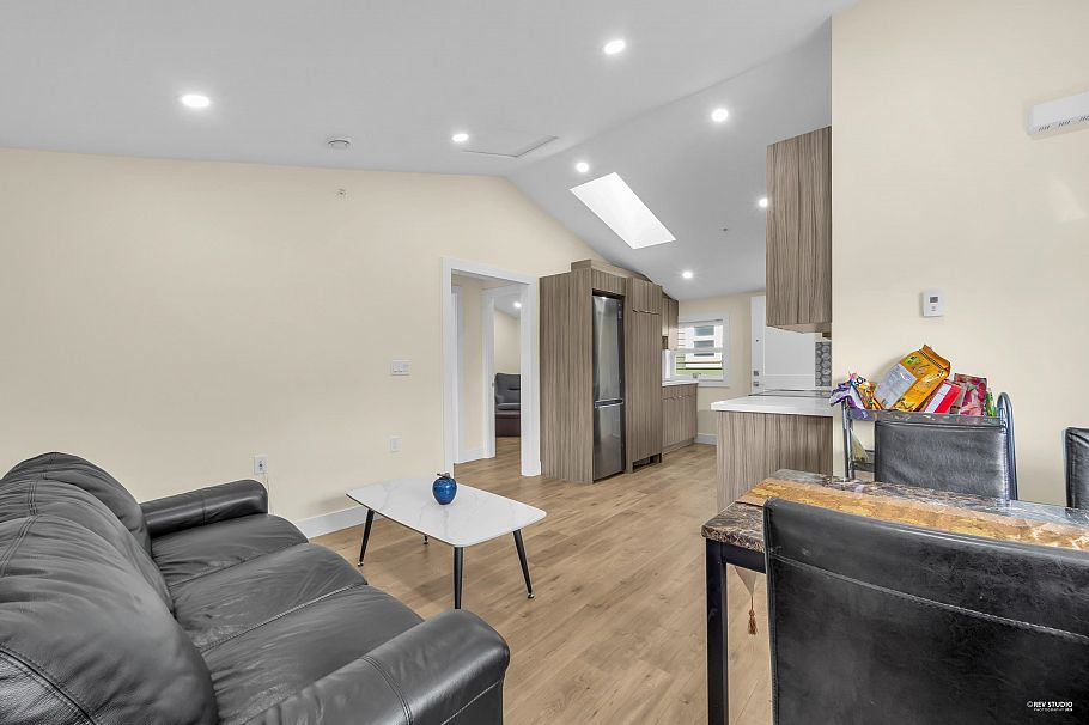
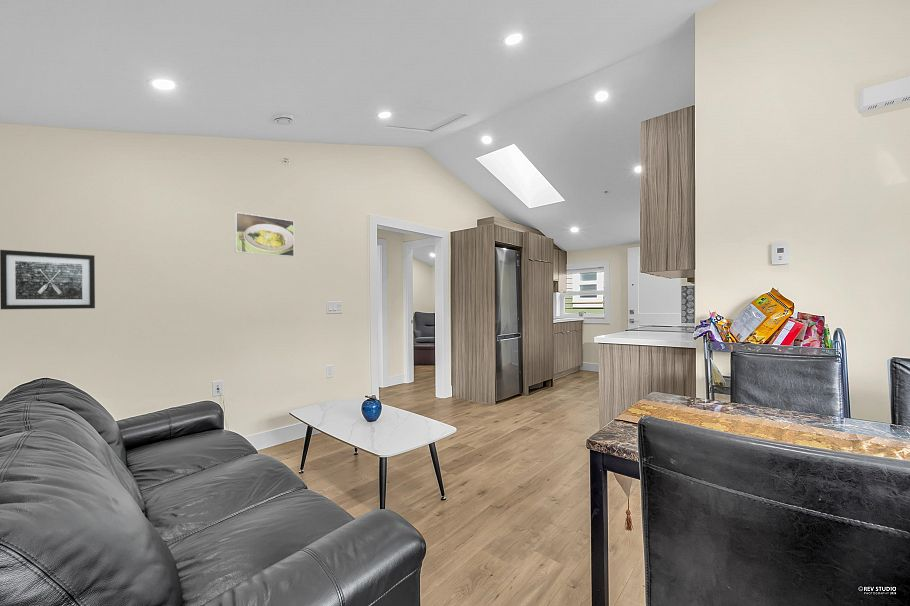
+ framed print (265, 235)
+ wall art (50, 280)
